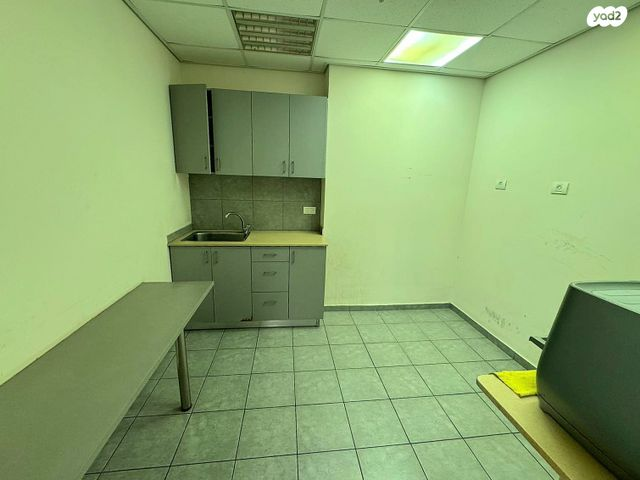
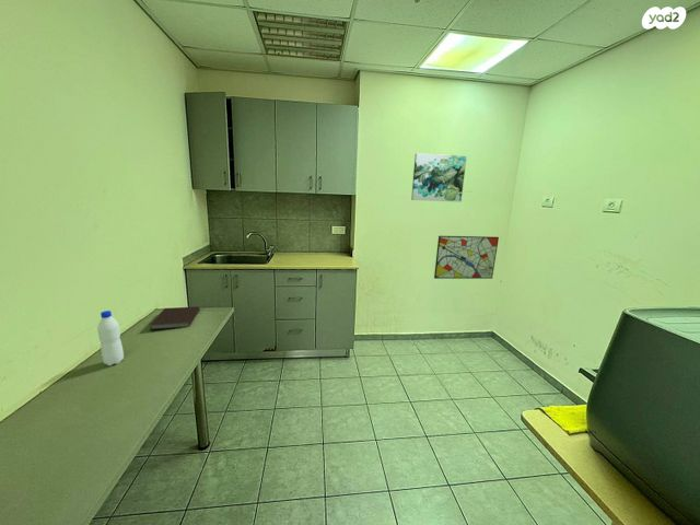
+ wall art (466, 257)
+ wall art (439, 178)
+ water bottle (109, 337)
+ notebook (176, 317)
